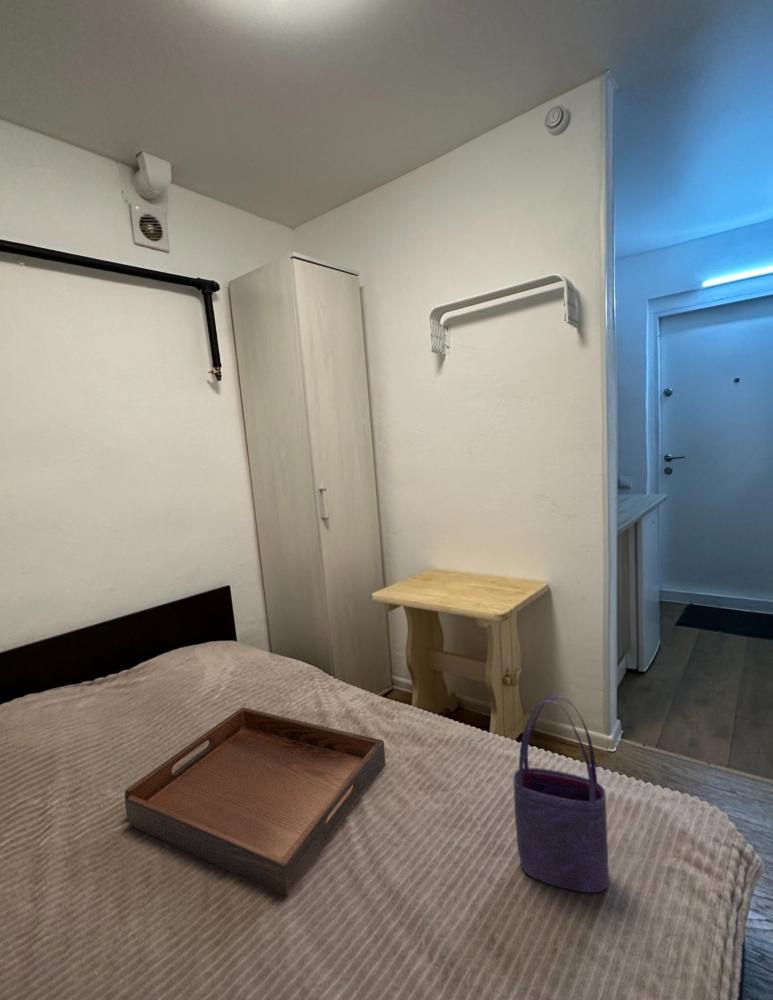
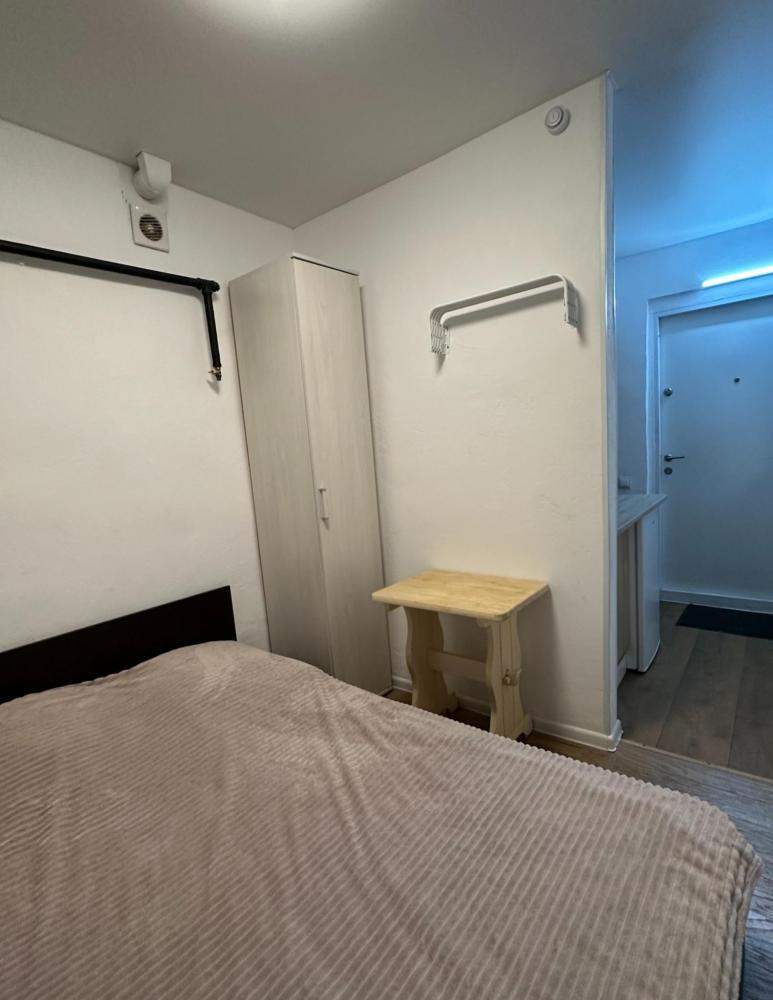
- serving tray (259, 778)
- tote bag (558, 787)
